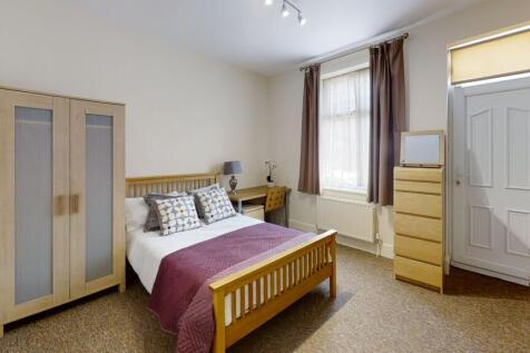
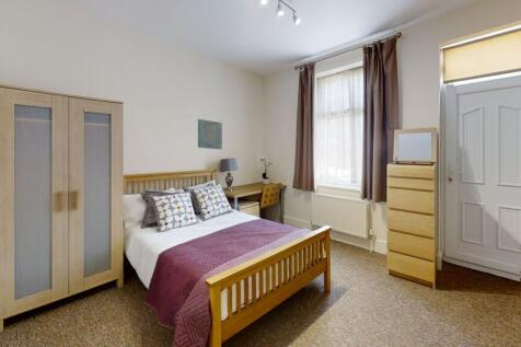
+ wall art (210, 135)
